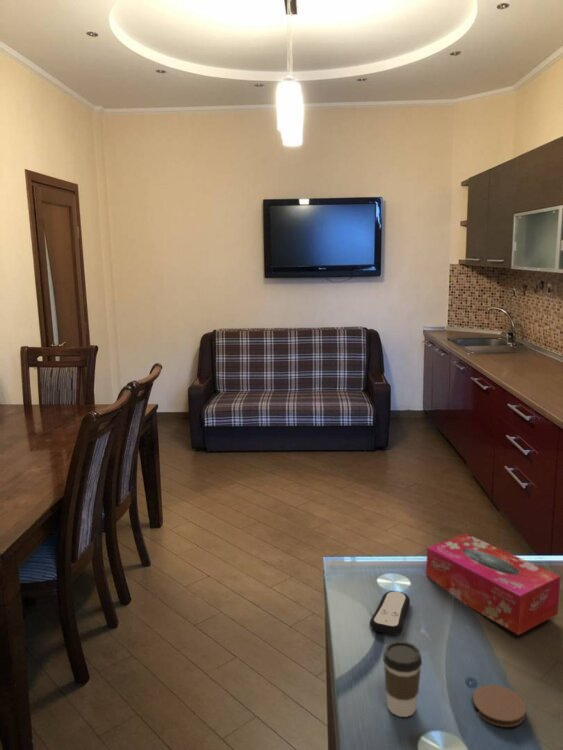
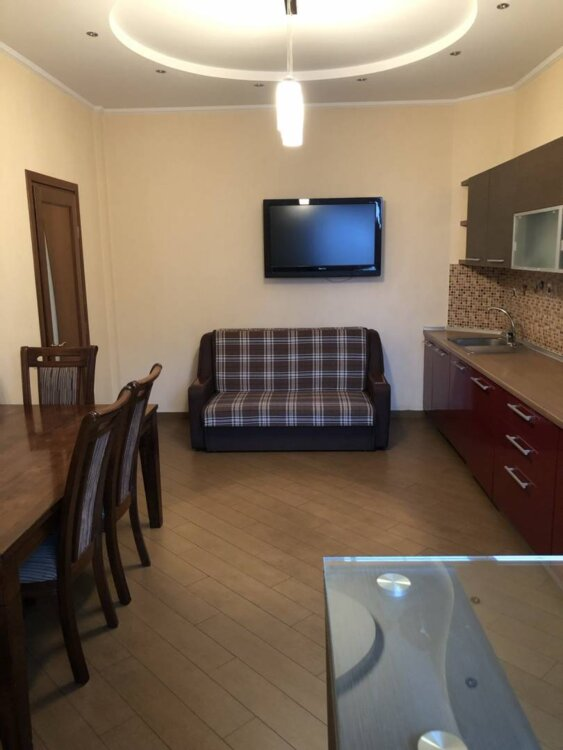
- coaster (498, 705)
- remote control (391, 610)
- tissue box (489, 579)
- coffee cup (401, 679)
